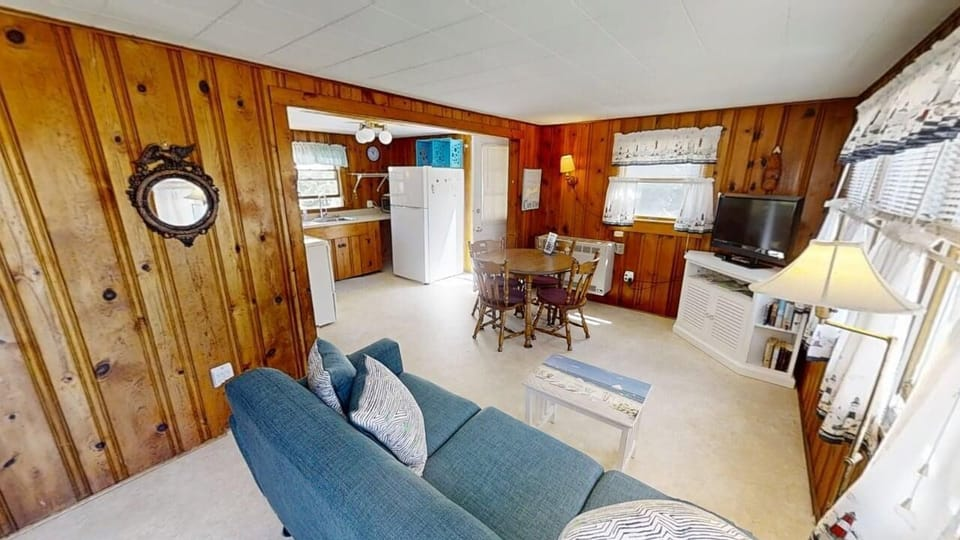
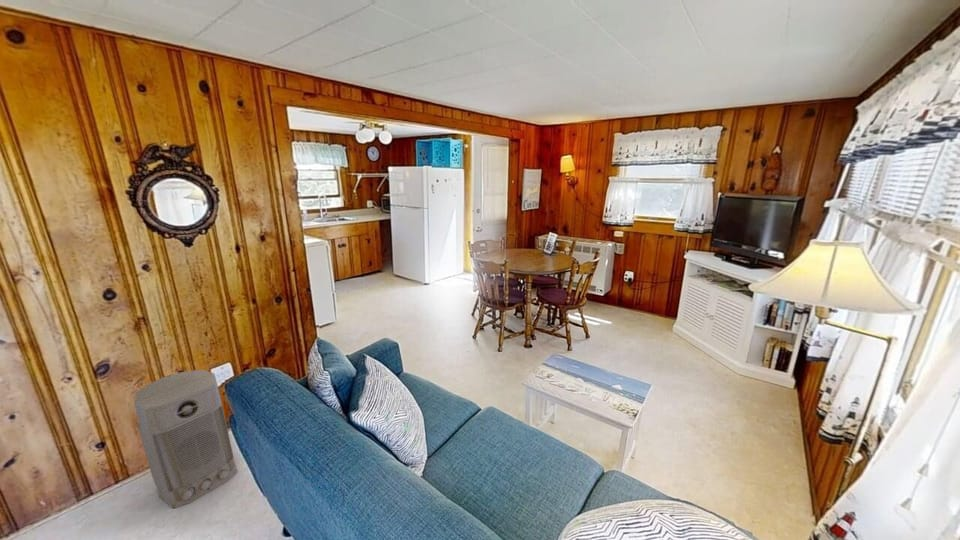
+ air purifier (187, 432)
